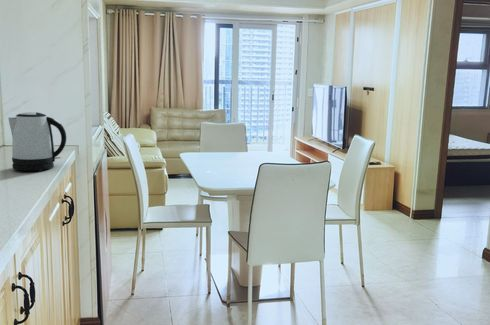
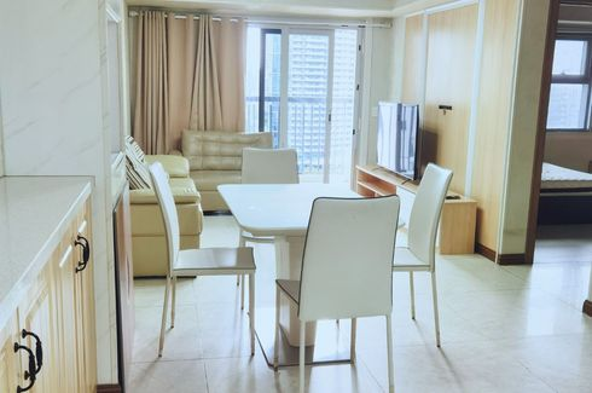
- kettle (38, 140)
